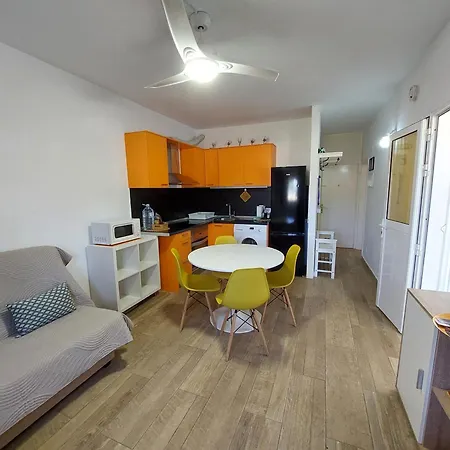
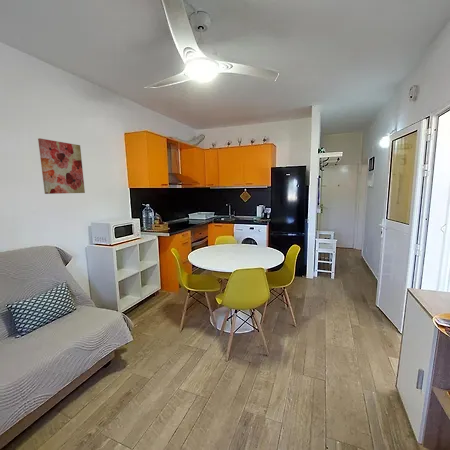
+ wall art (63, 168)
